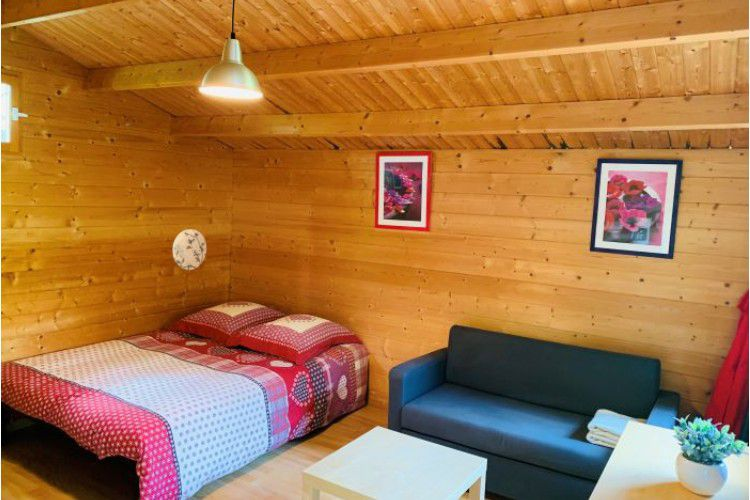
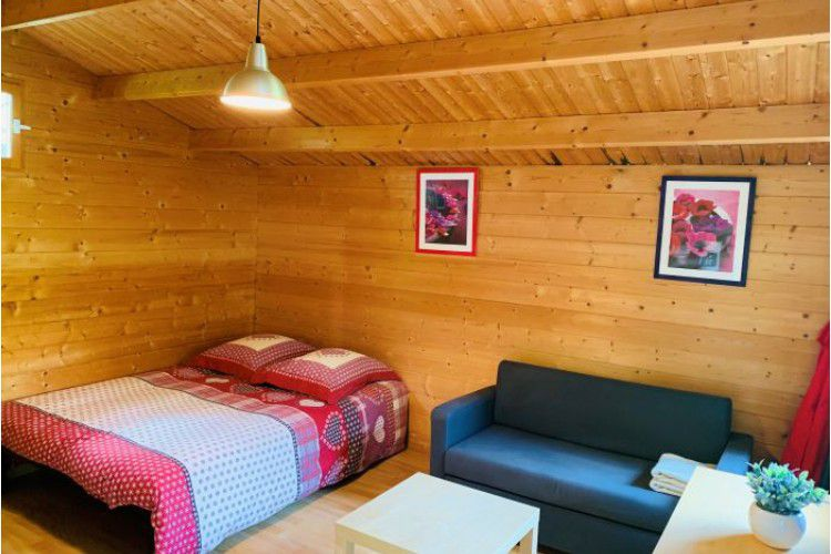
- decorative plate (189, 249)
